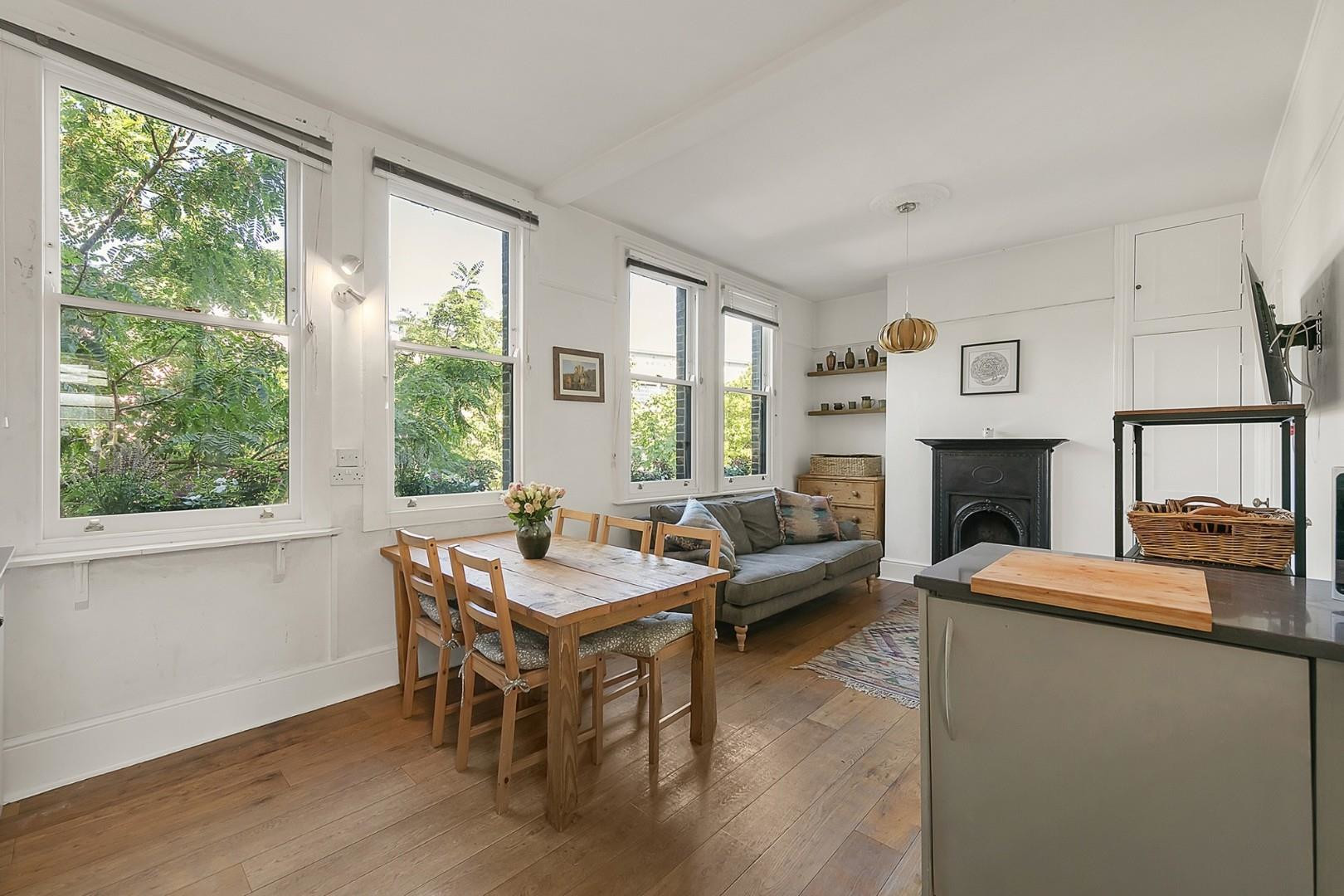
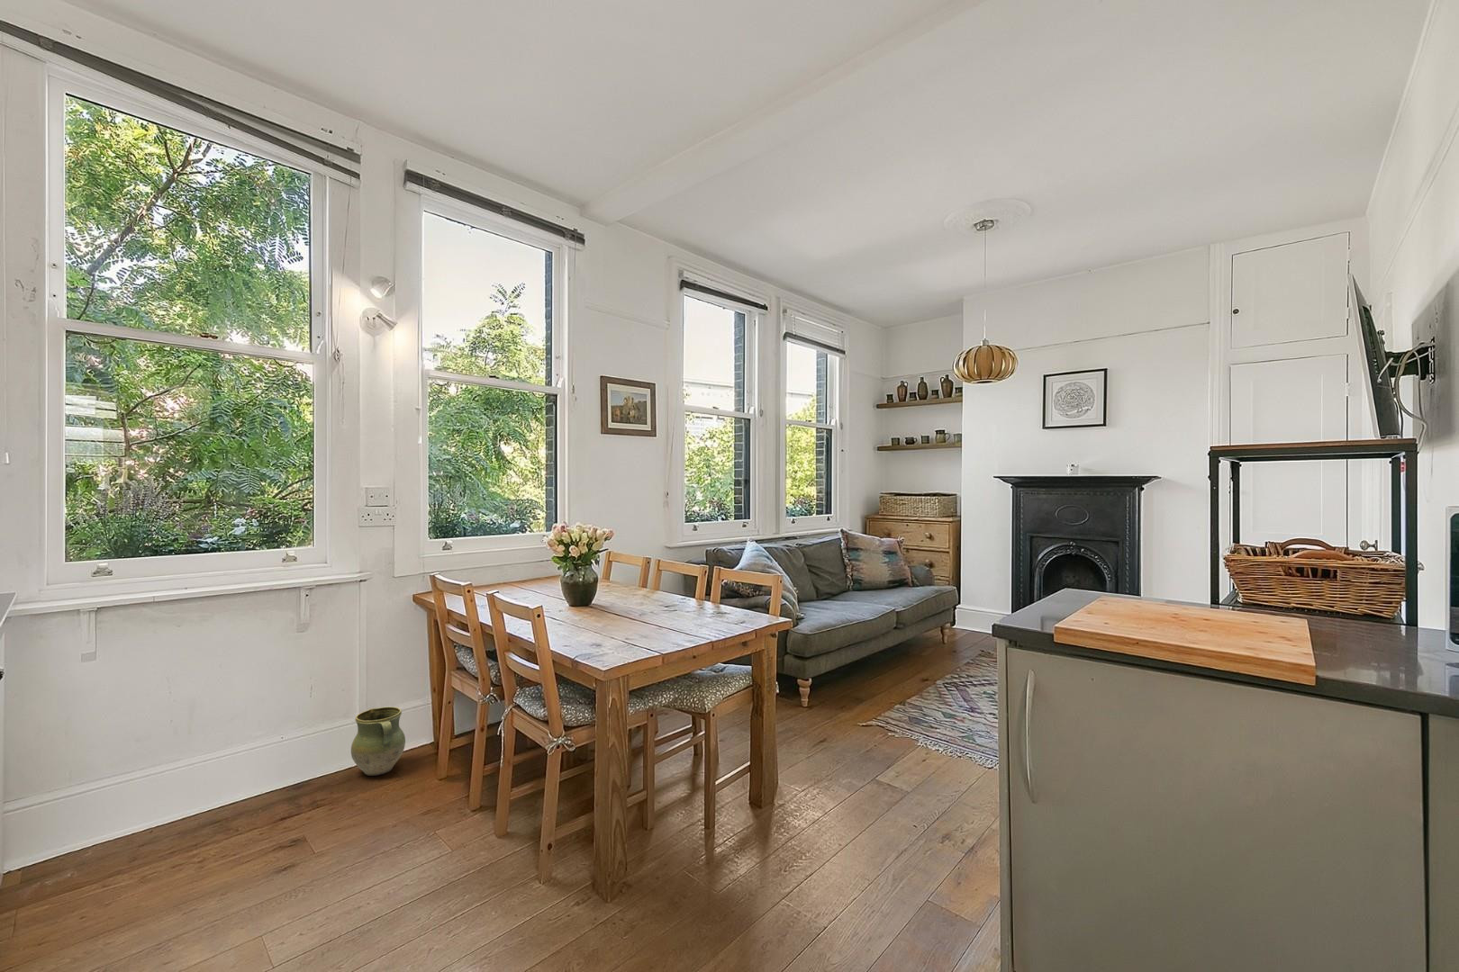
+ ceramic jug (379, 742)
